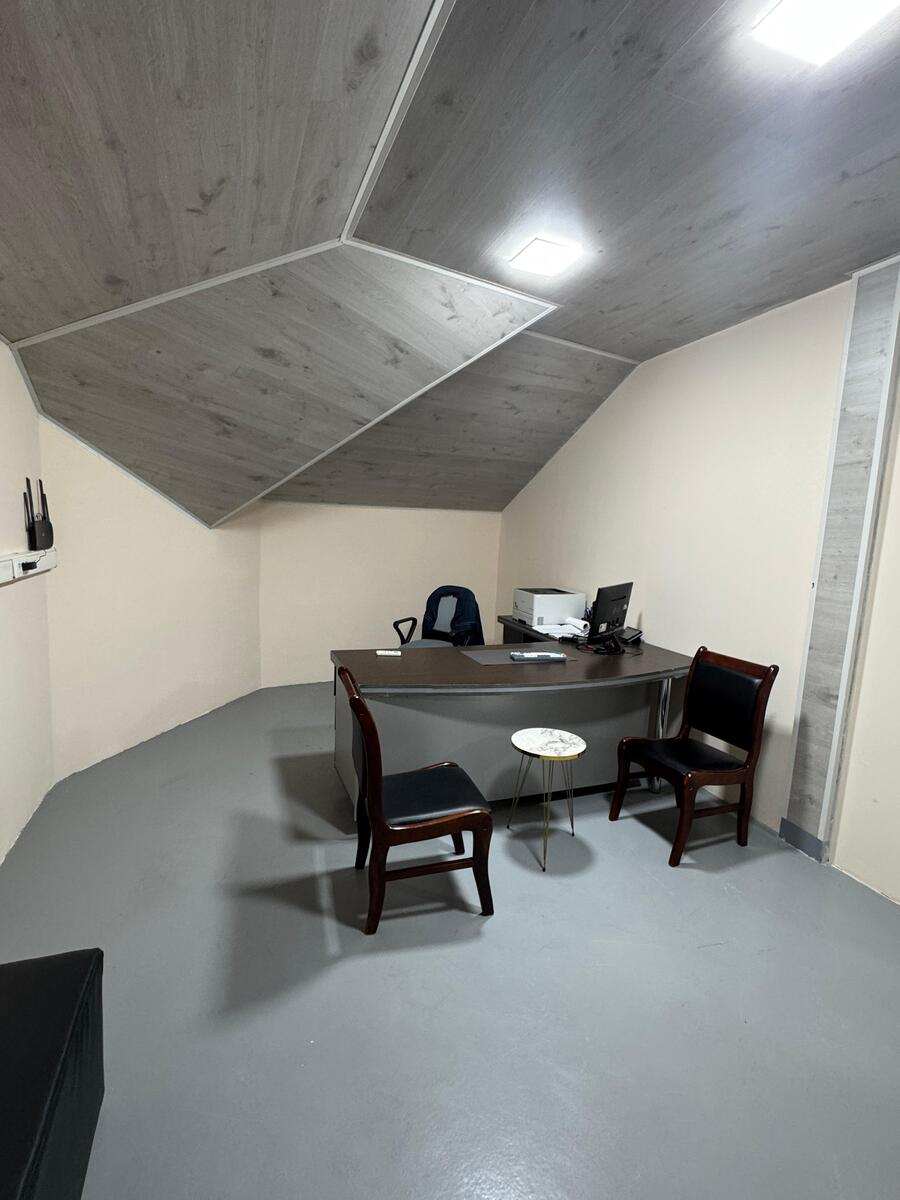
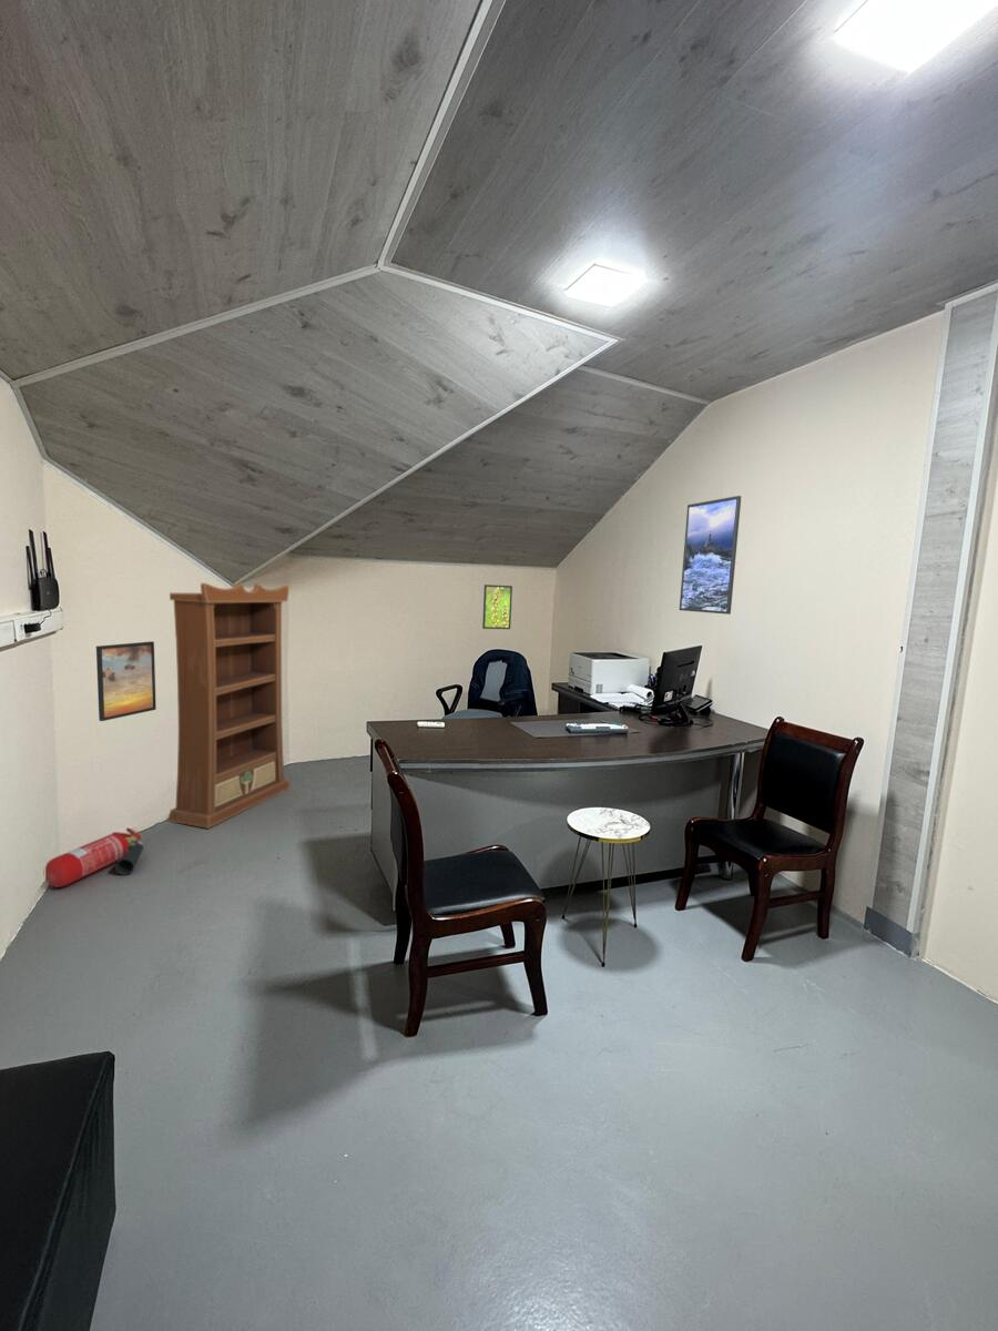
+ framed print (497, 607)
+ fire extinguisher (106, 855)
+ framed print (128, 679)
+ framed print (707, 557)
+ bookcase (233, 694)
